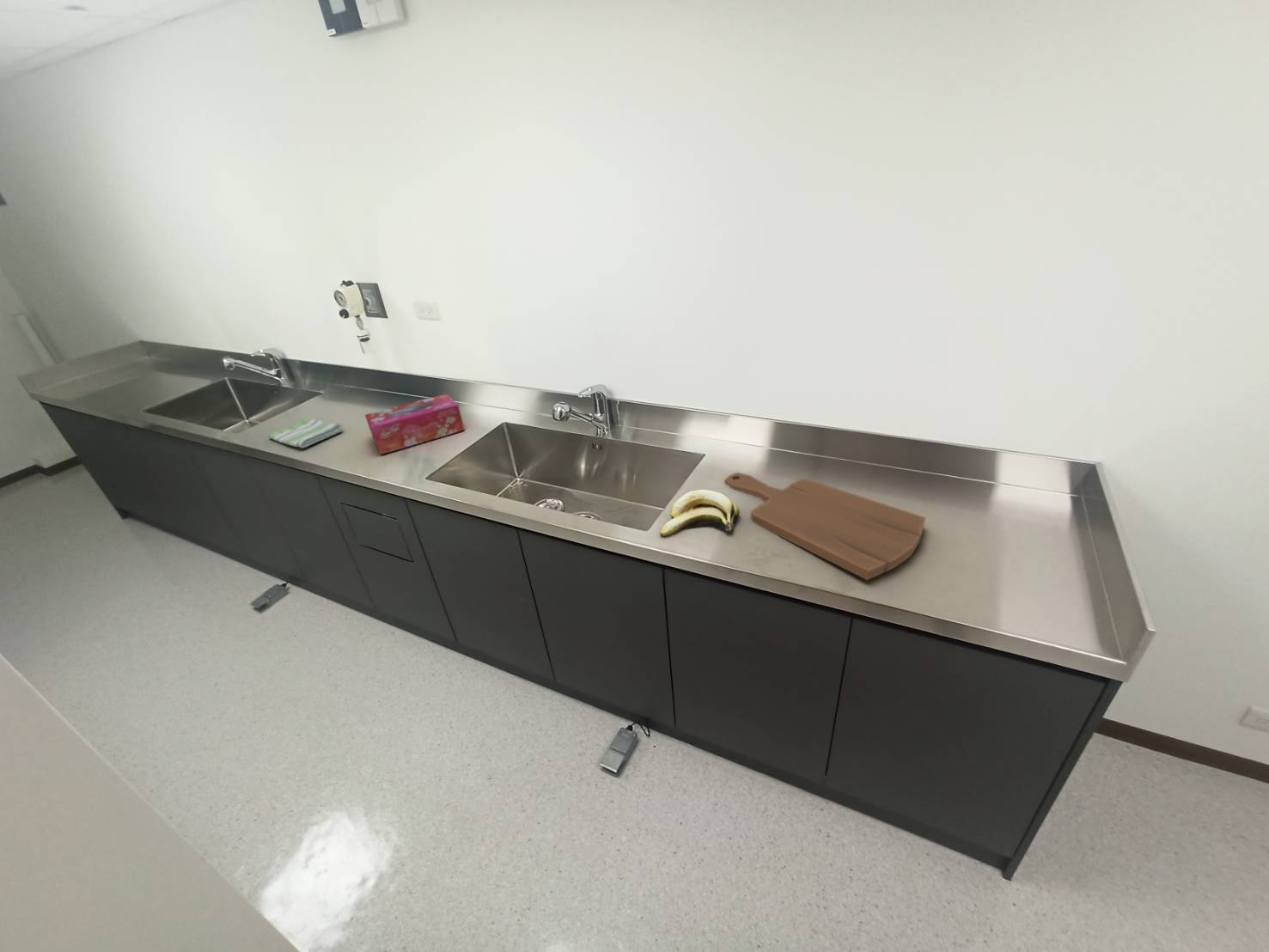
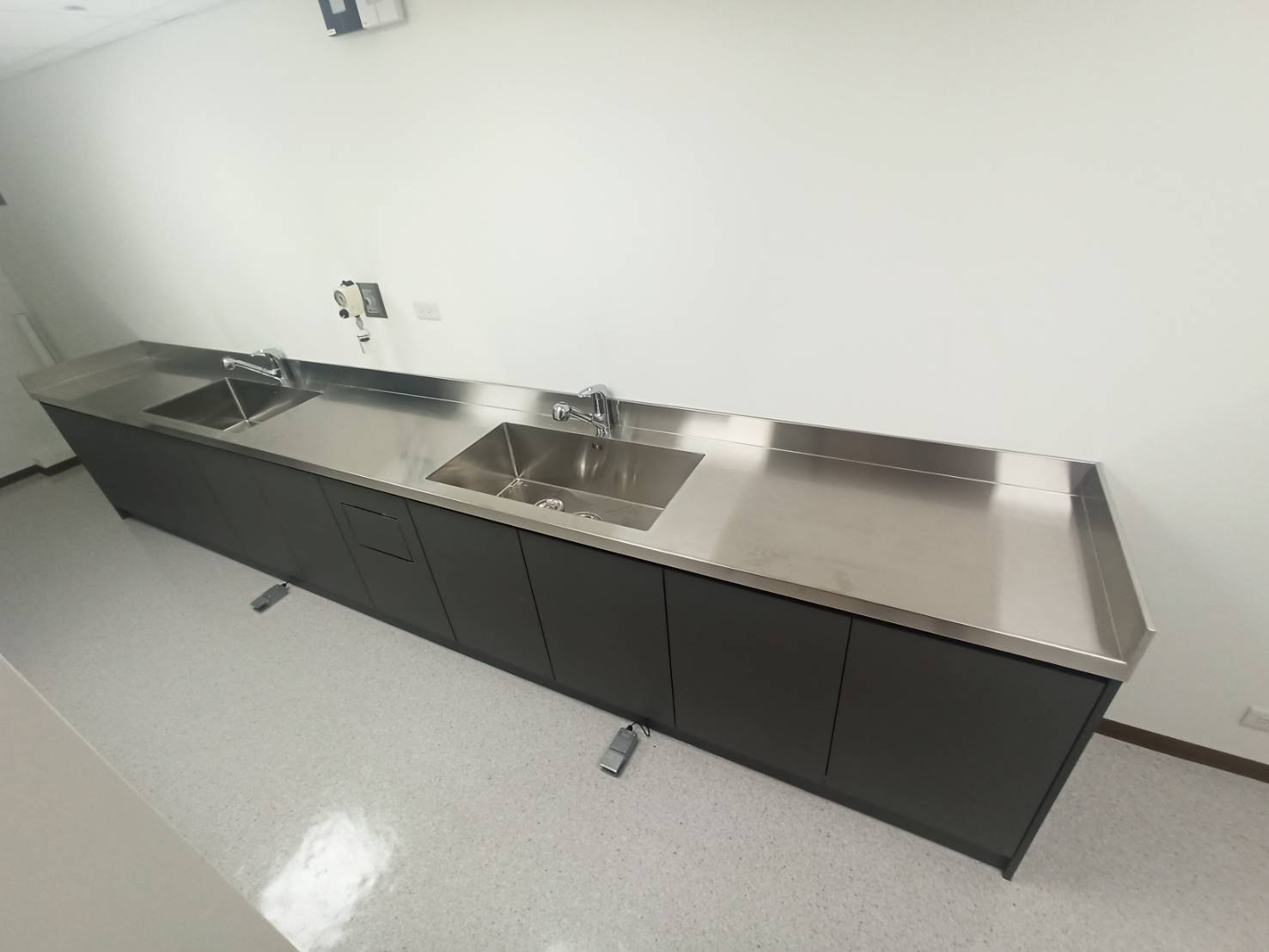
- dish towel (305, 430)
- banana (702, 513)
- tissue box (415, 422)
- cutting board (823, 516)
